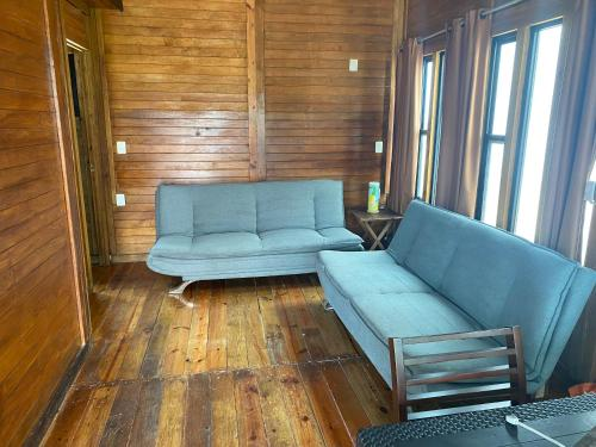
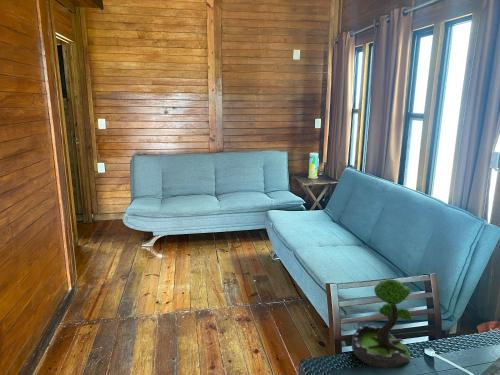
+ plant (384, 315)
